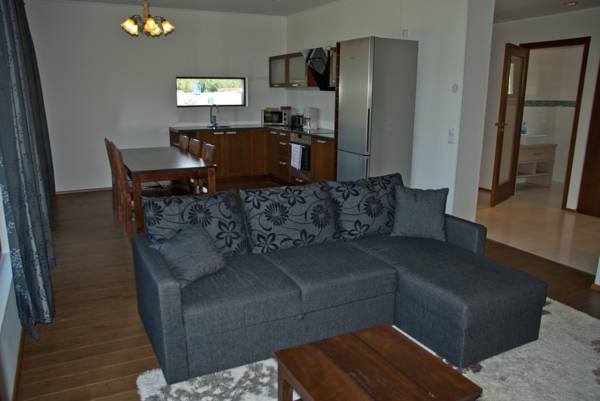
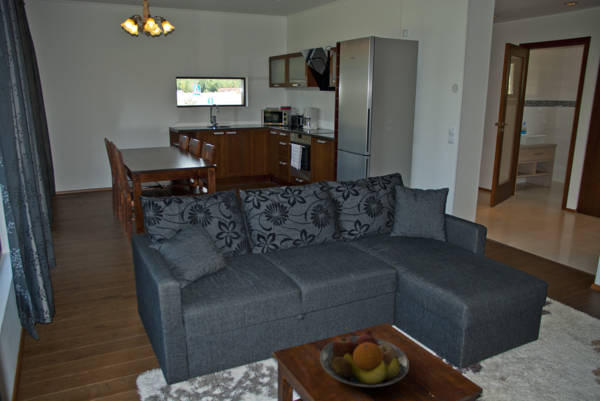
+ fruit bowl (364, 355)
